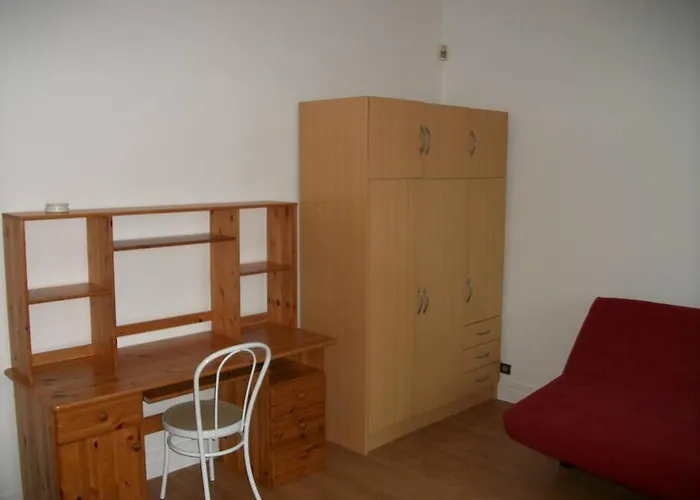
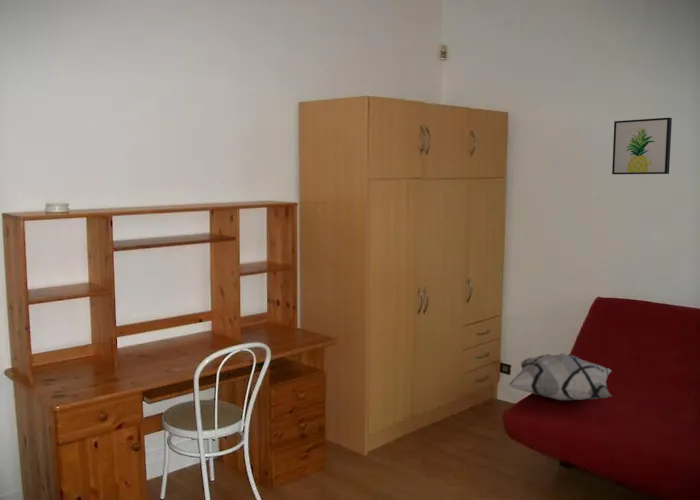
+ wall art (641, 147)
+ decorative pillow (562, 377)
